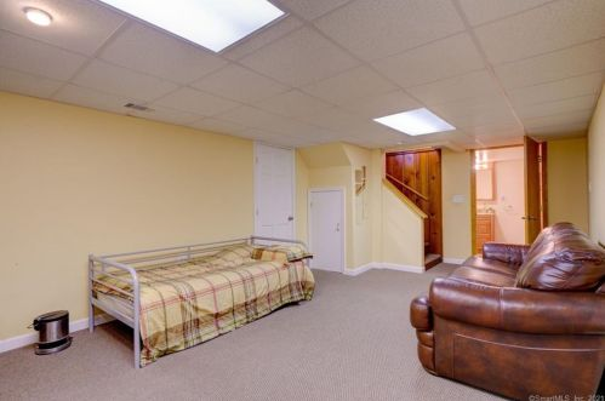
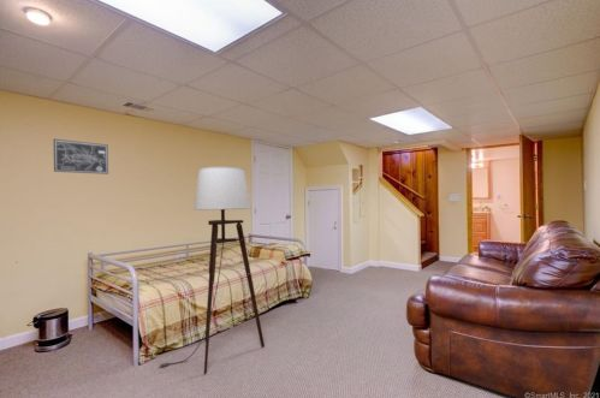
+ floor lamp (210, 262)
+ wall art (82, 156)
